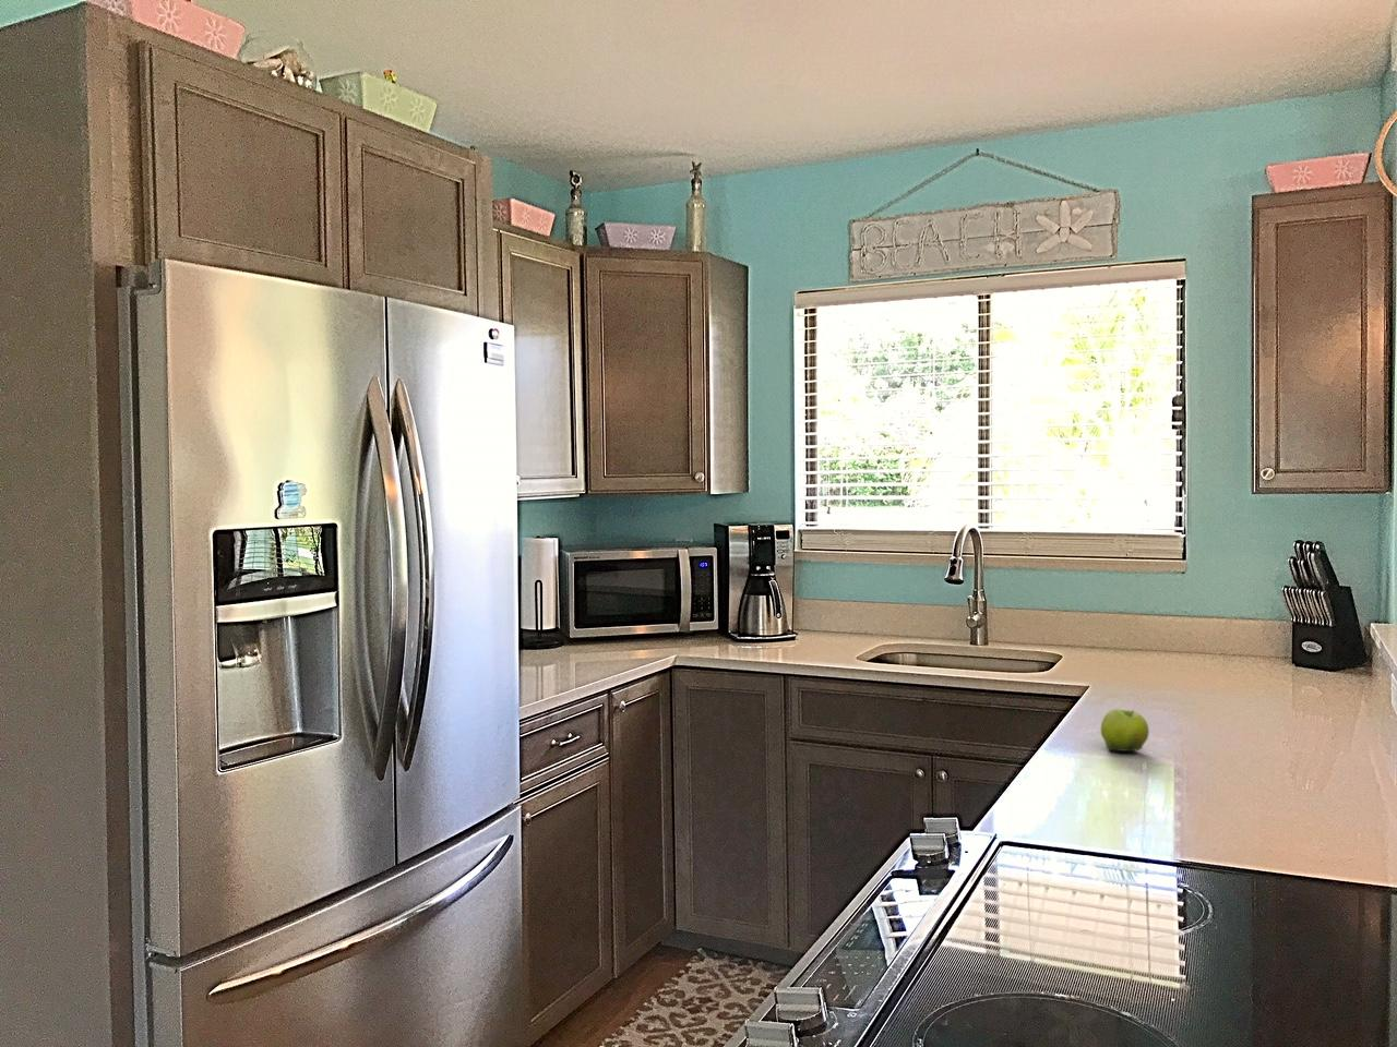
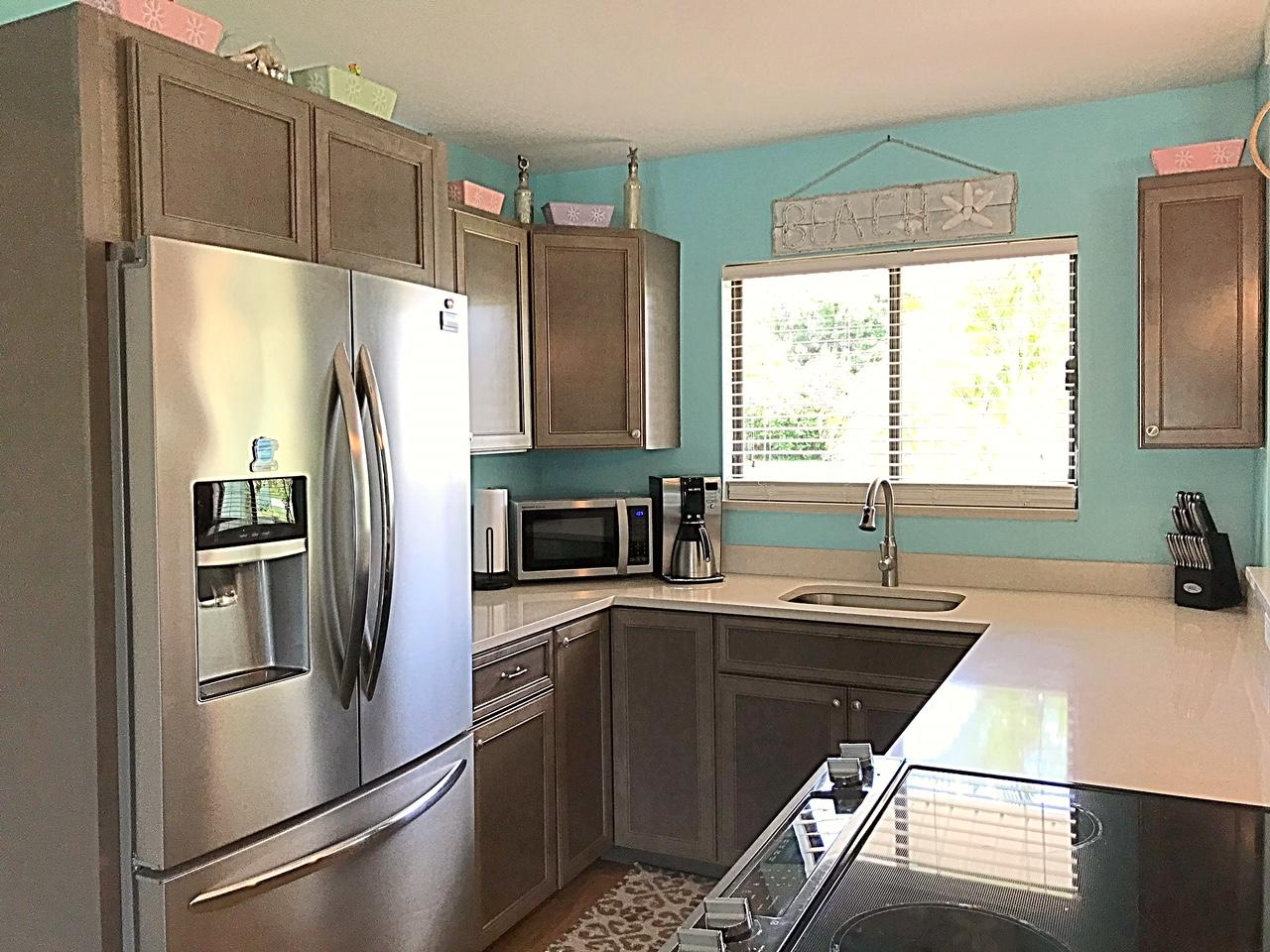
- fruit (1124, 729)
